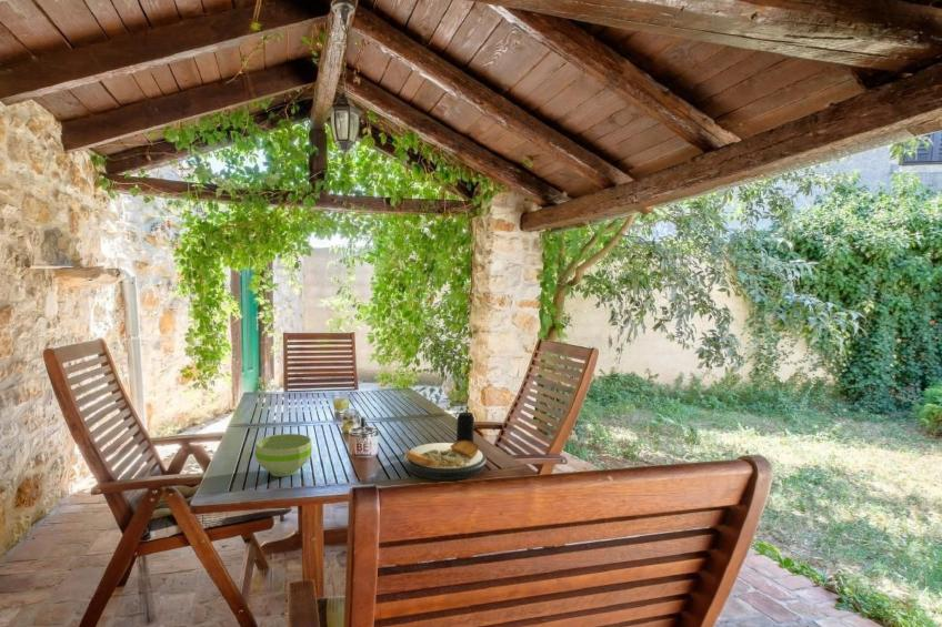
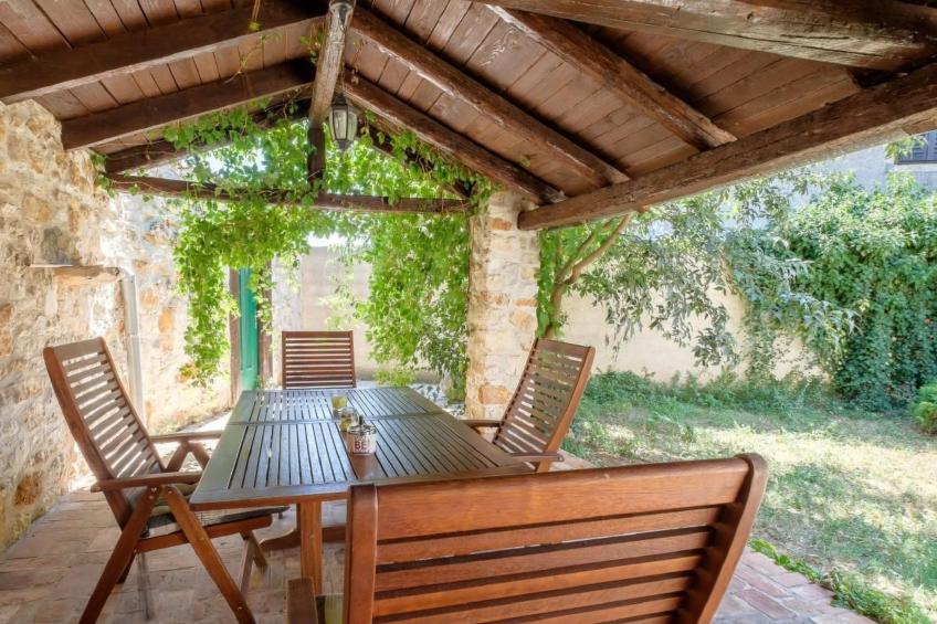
- bowl (283, 456)
- plate (444, 456)
- beverage can (464, 428)
